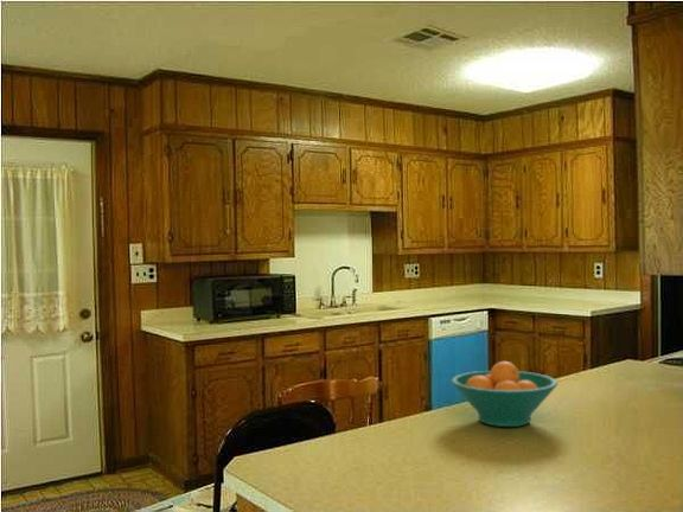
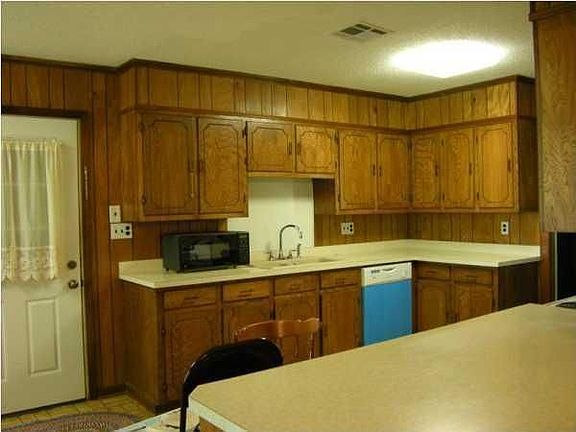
- fruit bowl (503, 391)
